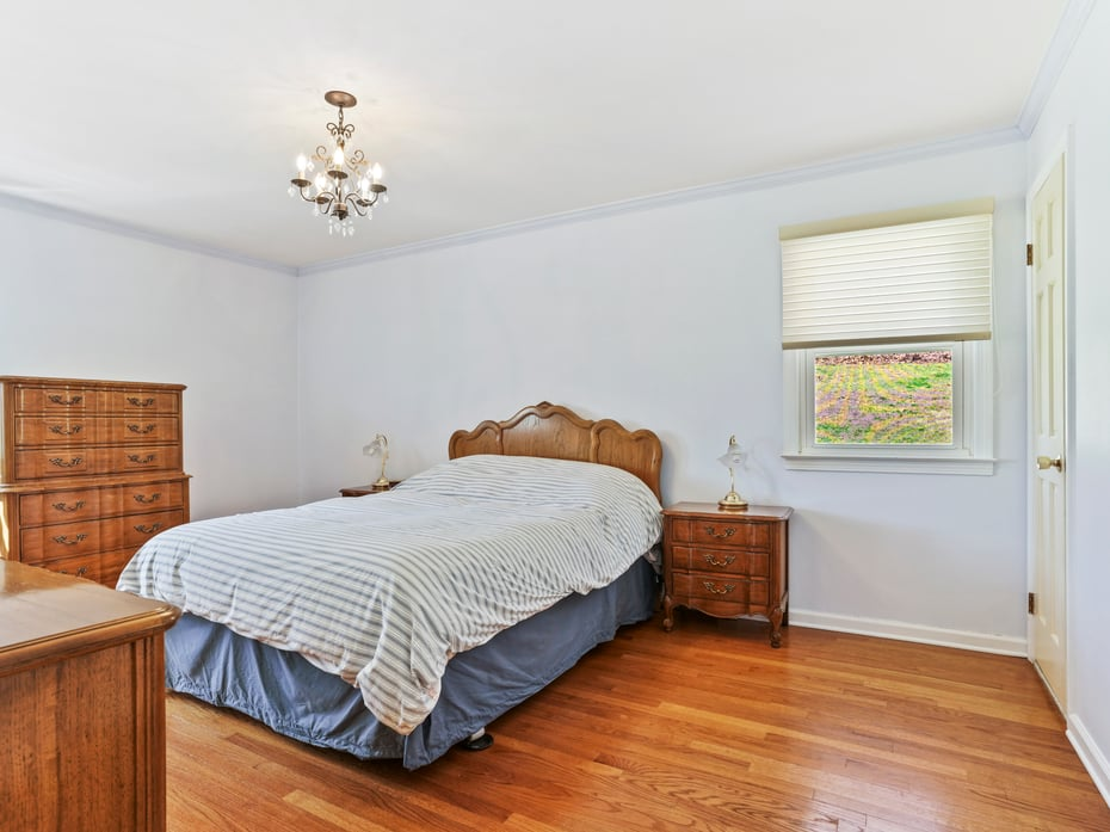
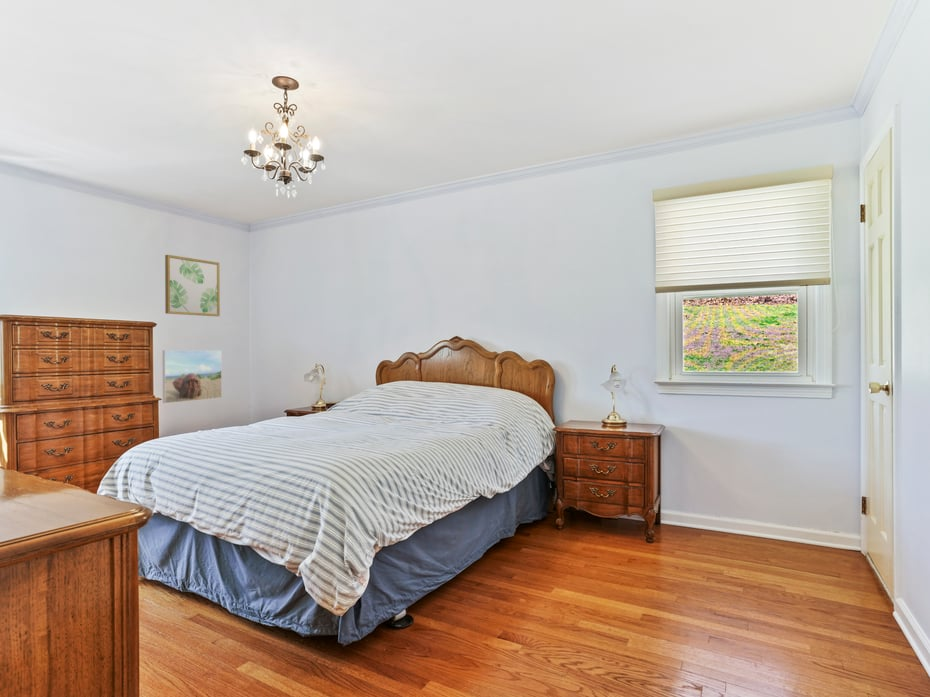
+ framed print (193, 375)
+ wall art (193, 286)
